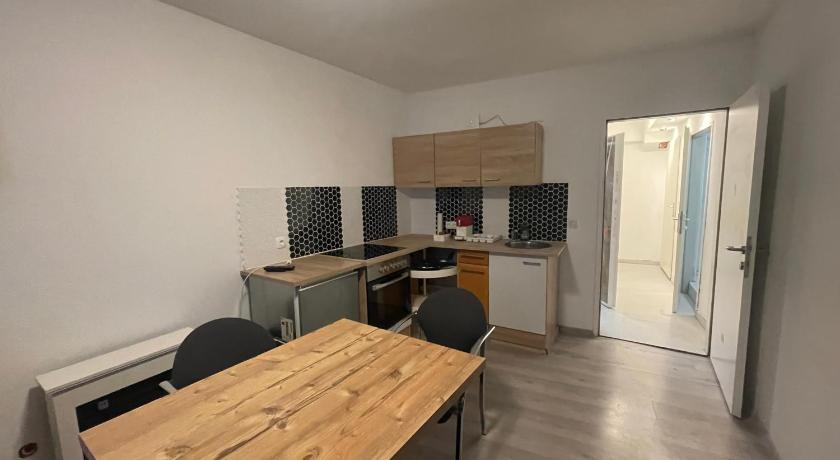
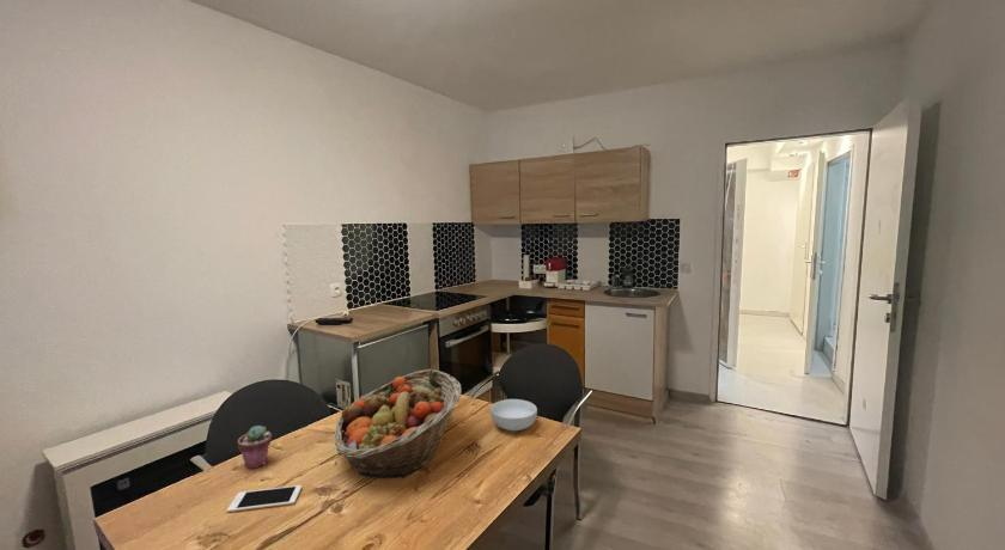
+ cell phone (266, 497)
+ potted succulent (255, 445)
+ fruit basket (398, 417)
+ cereal bowl (513, 416)
